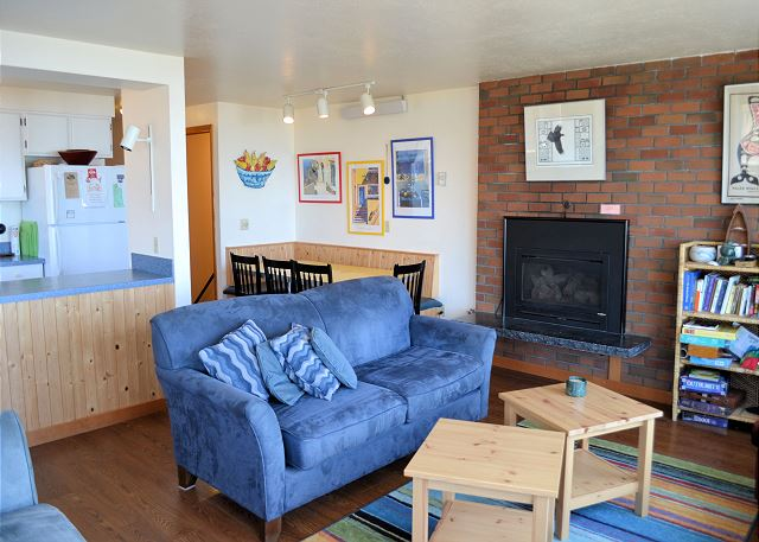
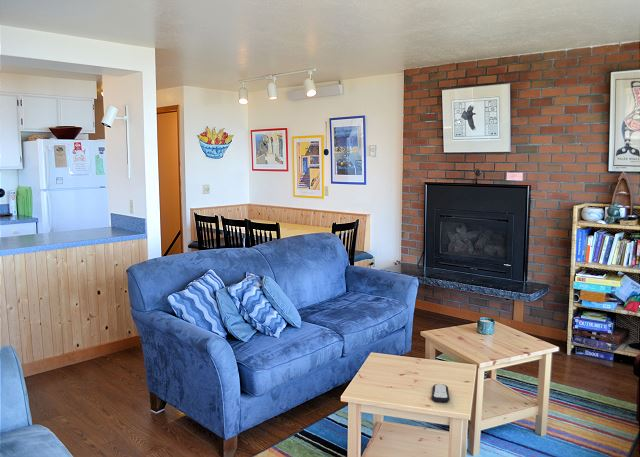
+ remote control (440, 392)
